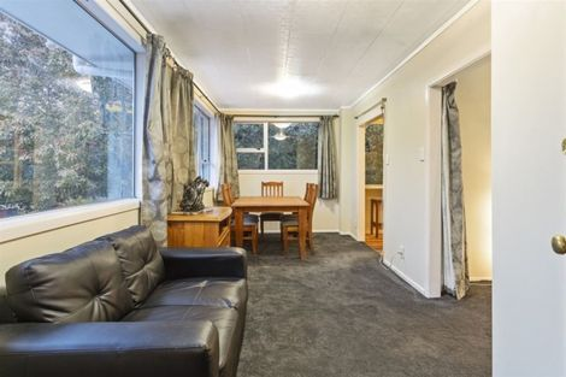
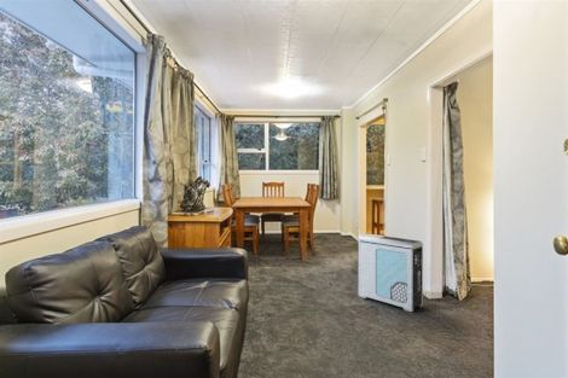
+ air purifier (389, 269)
